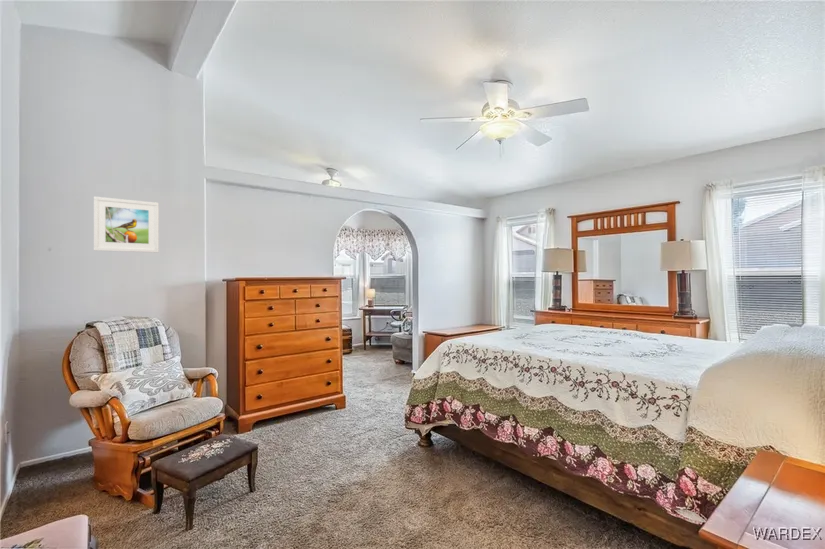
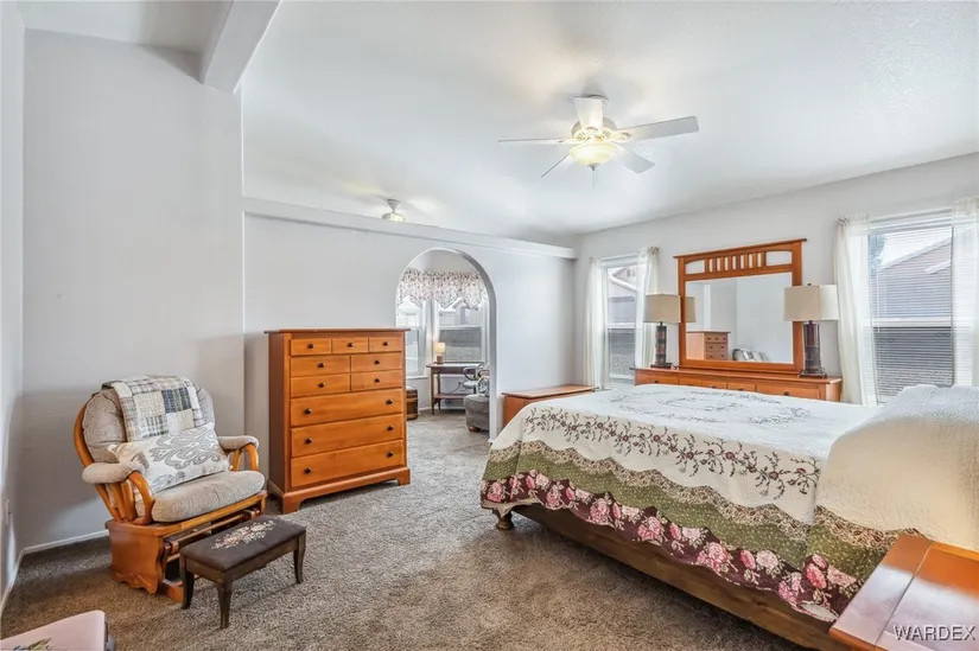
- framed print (127, 225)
